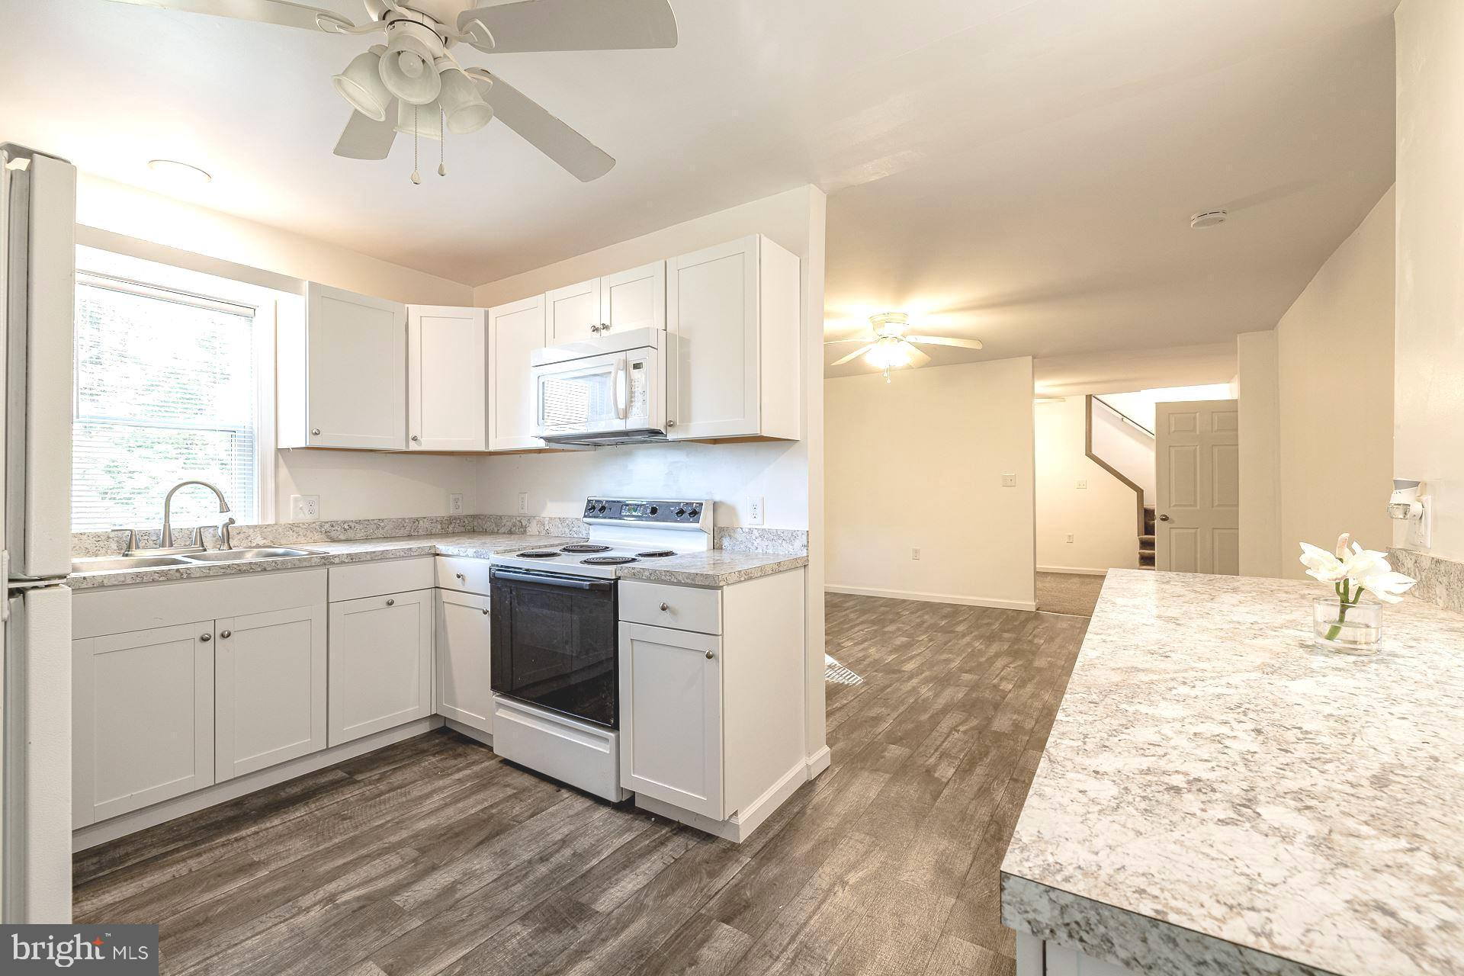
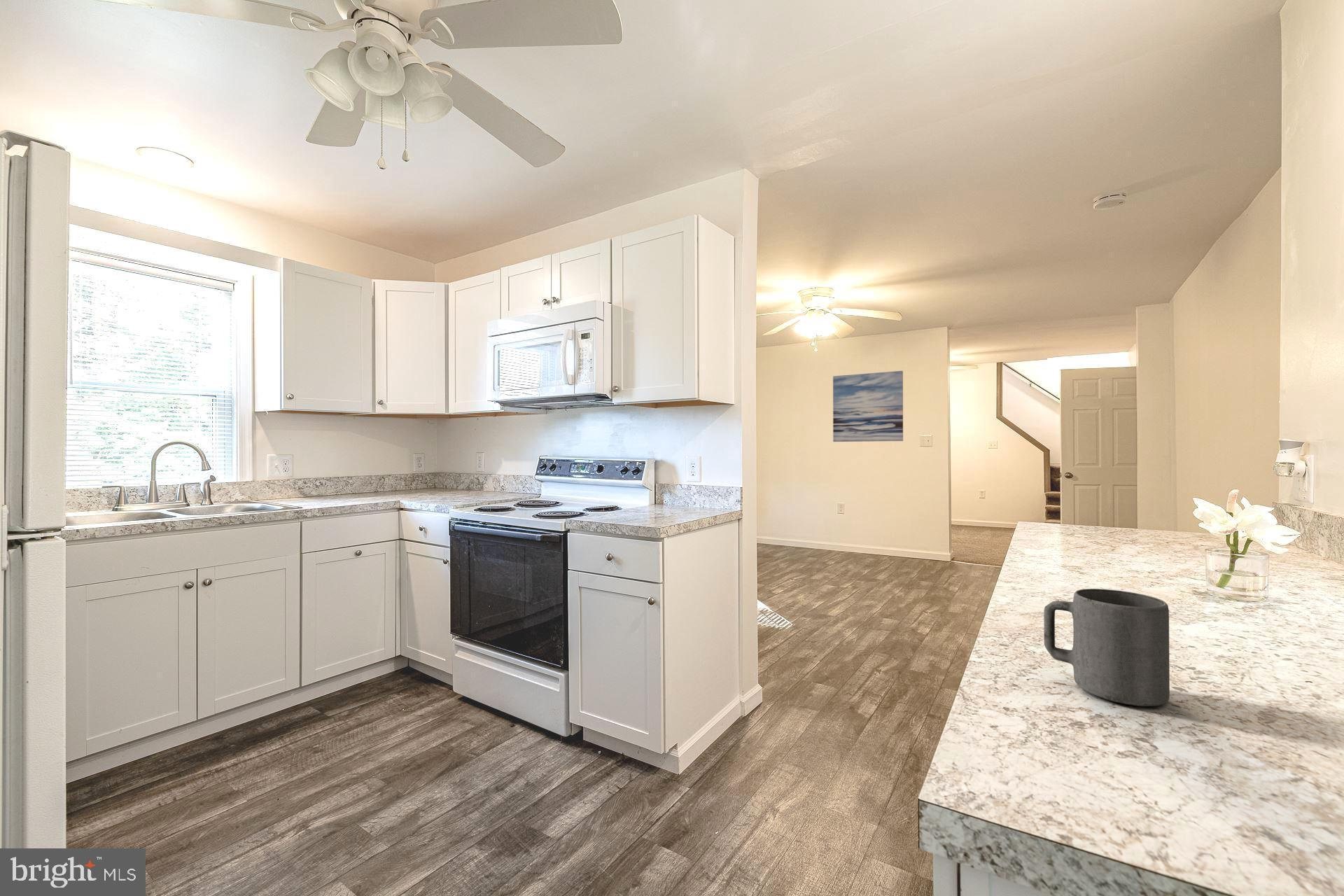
+ mug (1102, 641)
+ wall art (867, 407)
